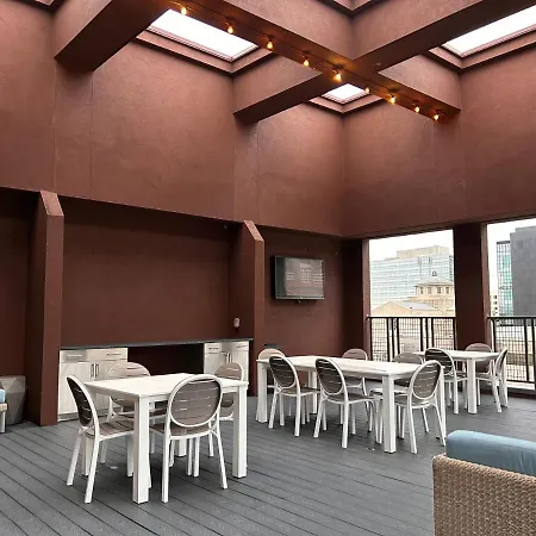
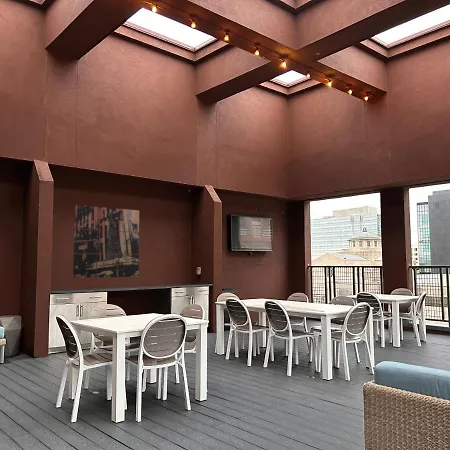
+ wall art (108, 242)
